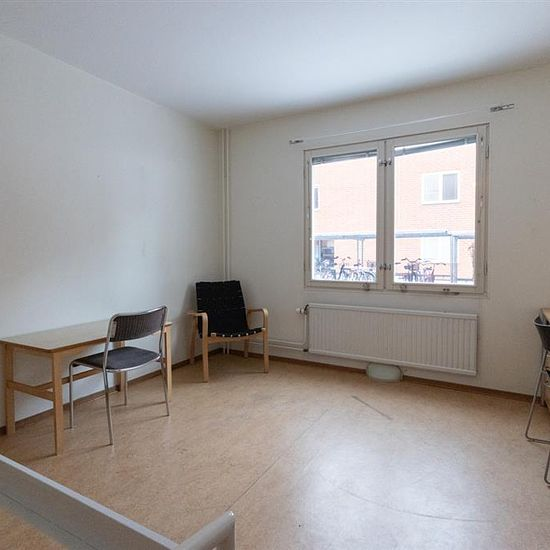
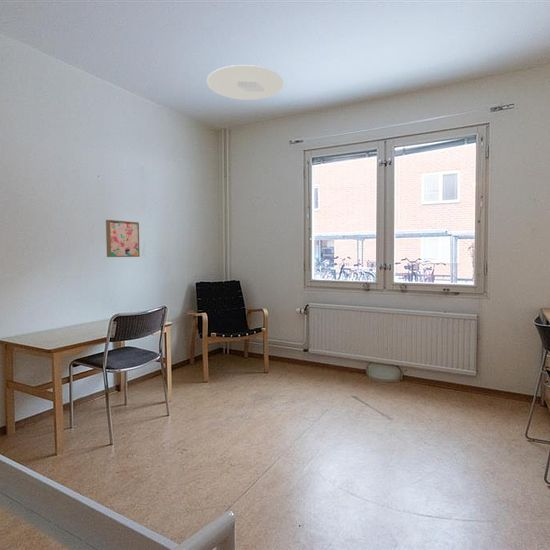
+ ceiling light (245, 80)
+ wall art (123, 239)
